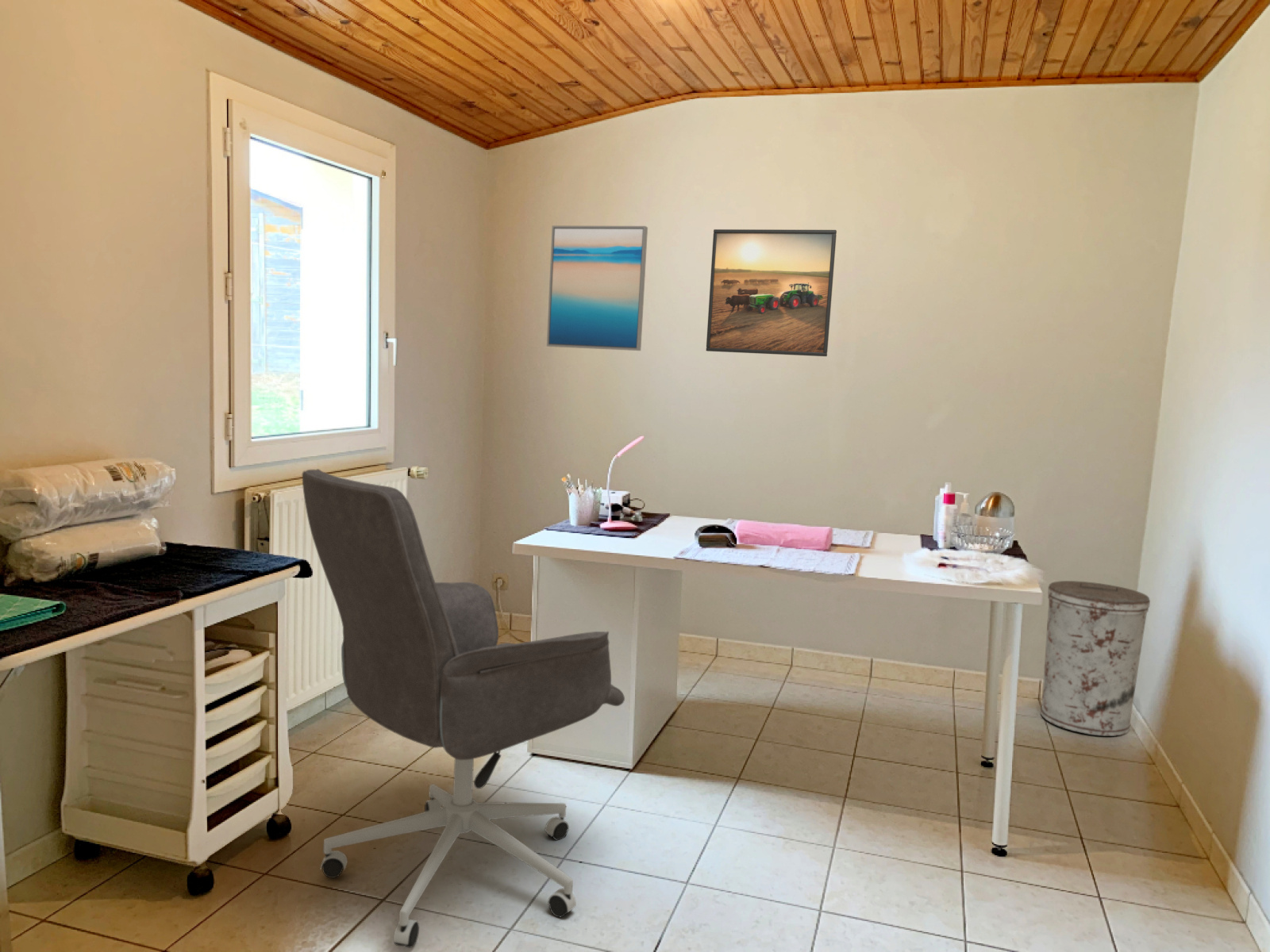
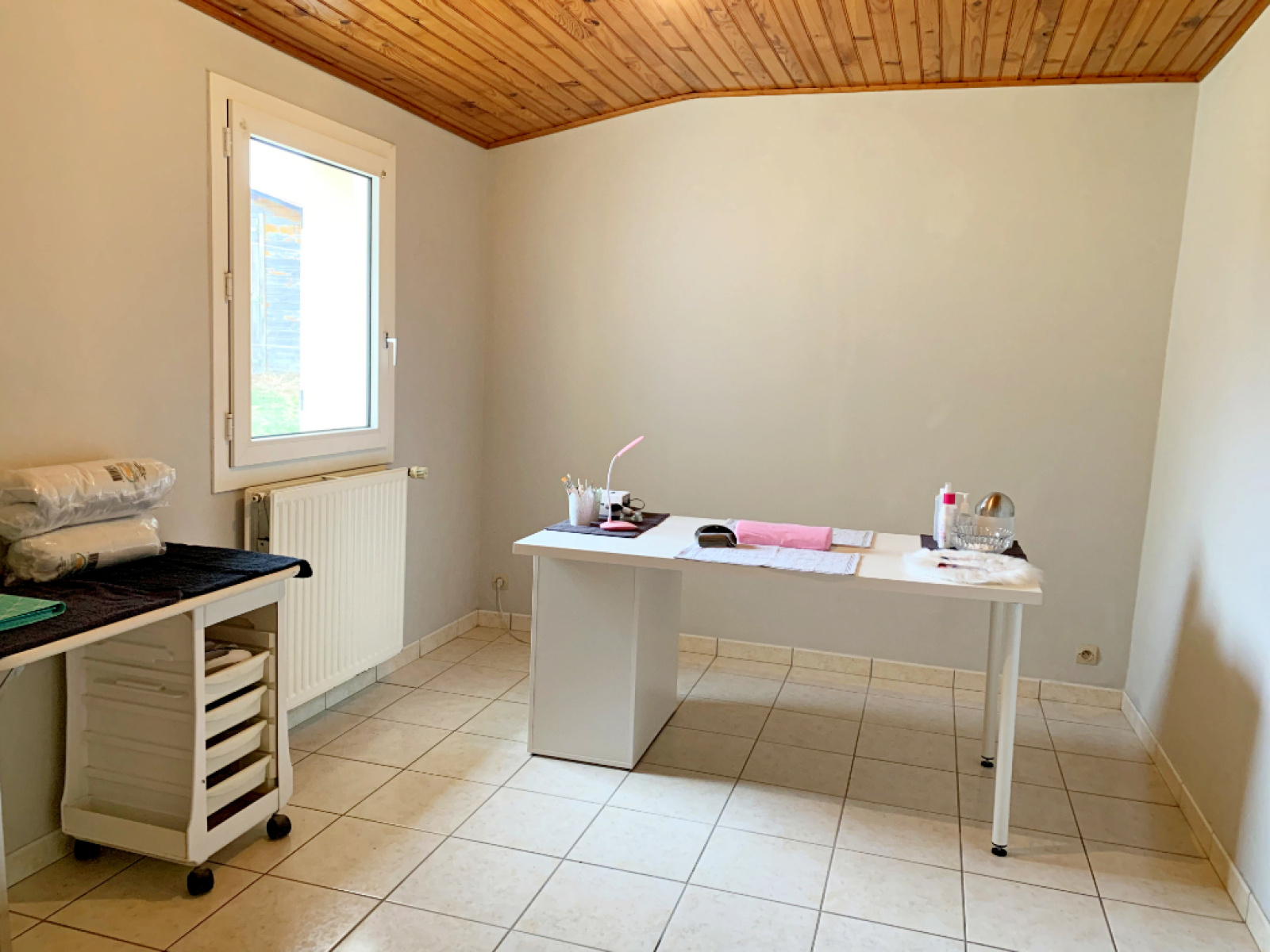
- office chair (460, 679)
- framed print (769, 292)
- trash can (1091, 653)
- wall art (596, 287)
